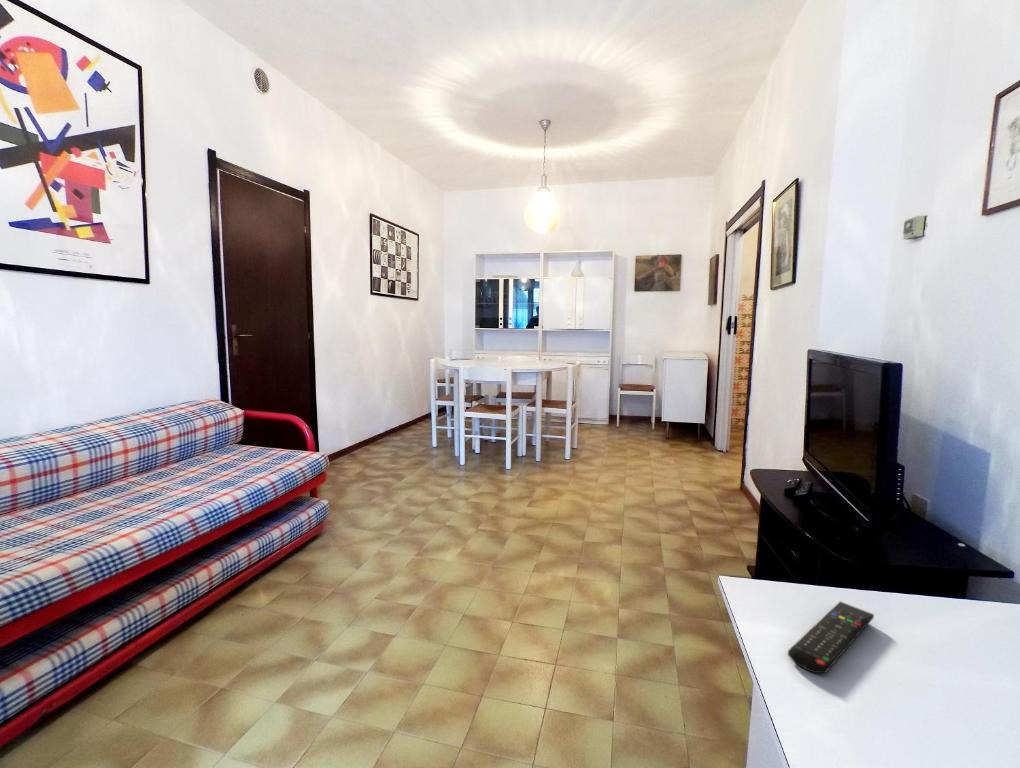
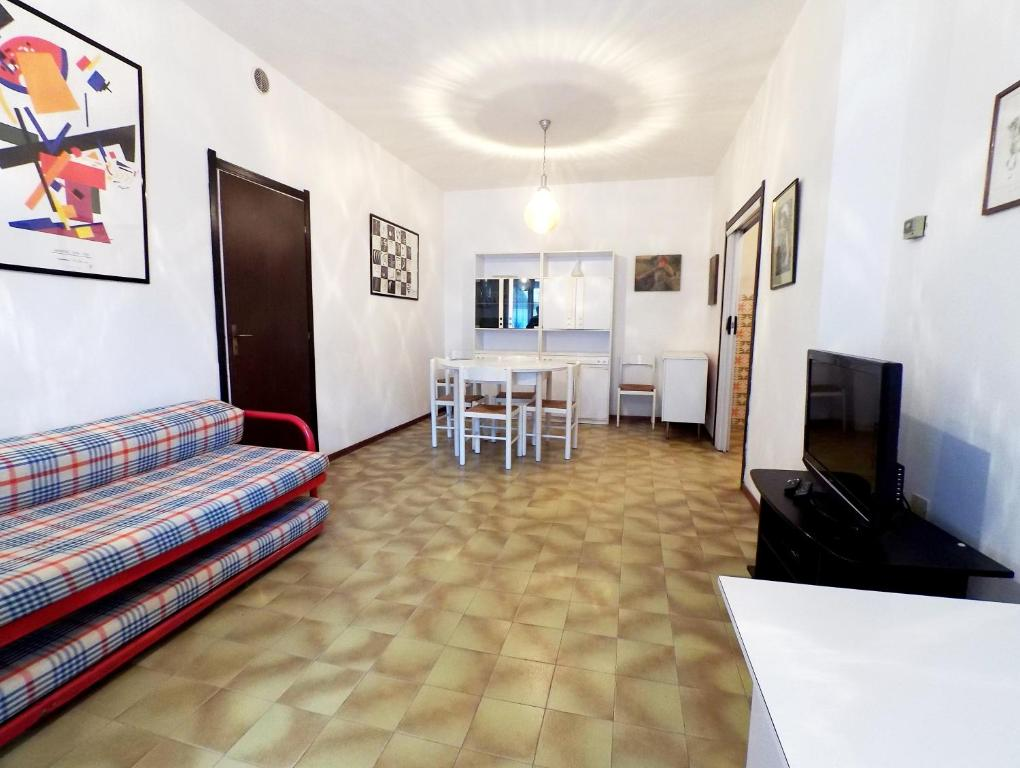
- remote control (832, 635)
